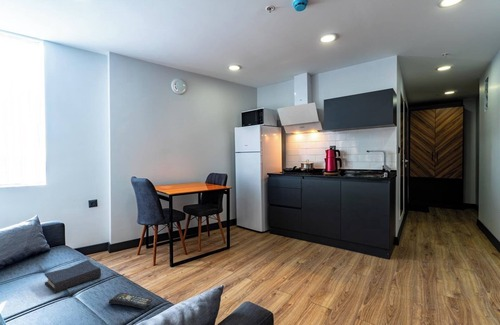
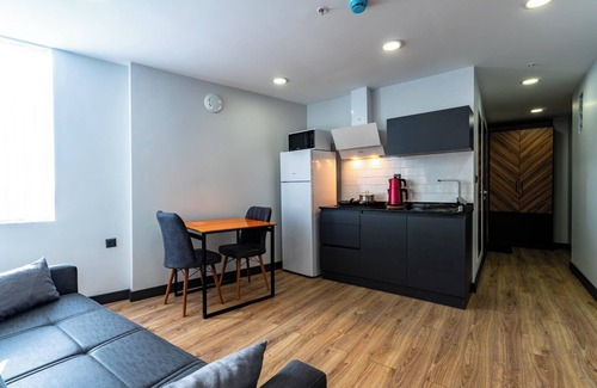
- remote control (130, 300)
- hardback book (73, 275)
